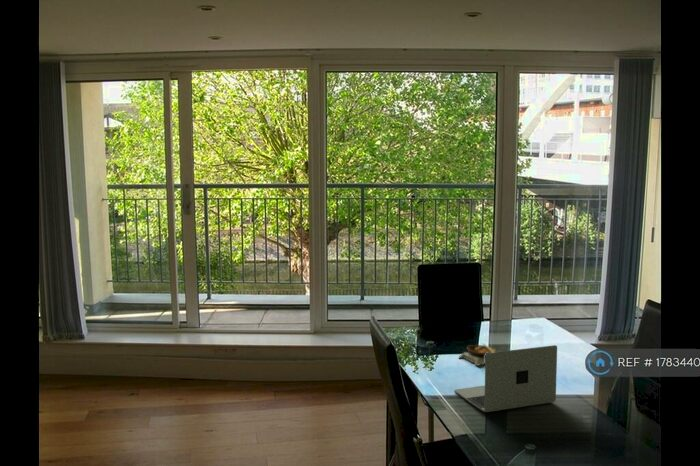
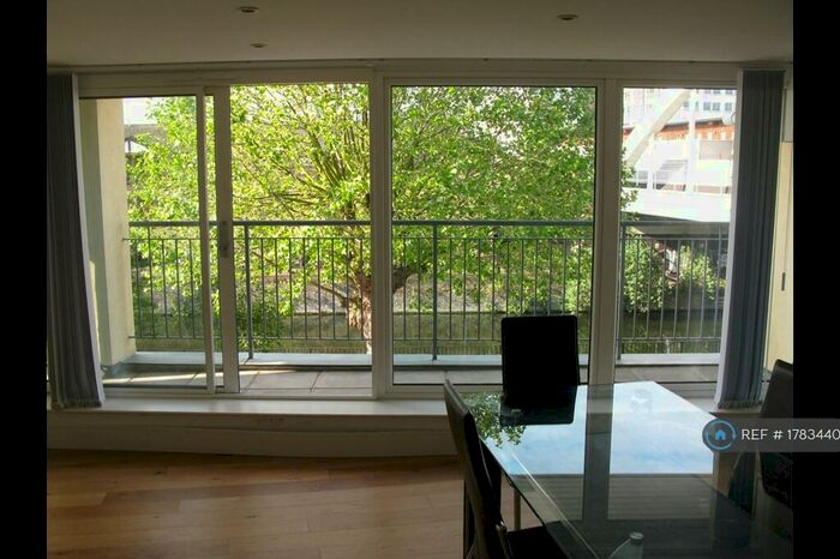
- laptop (504, 369)
- soup bowl (482, 353)
